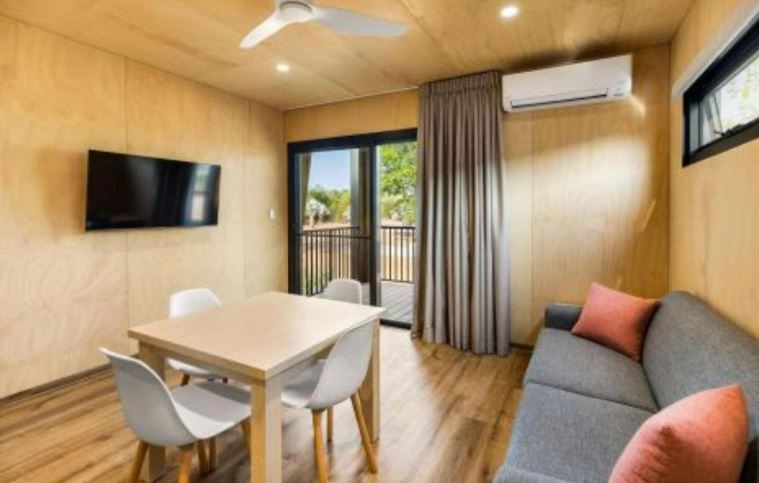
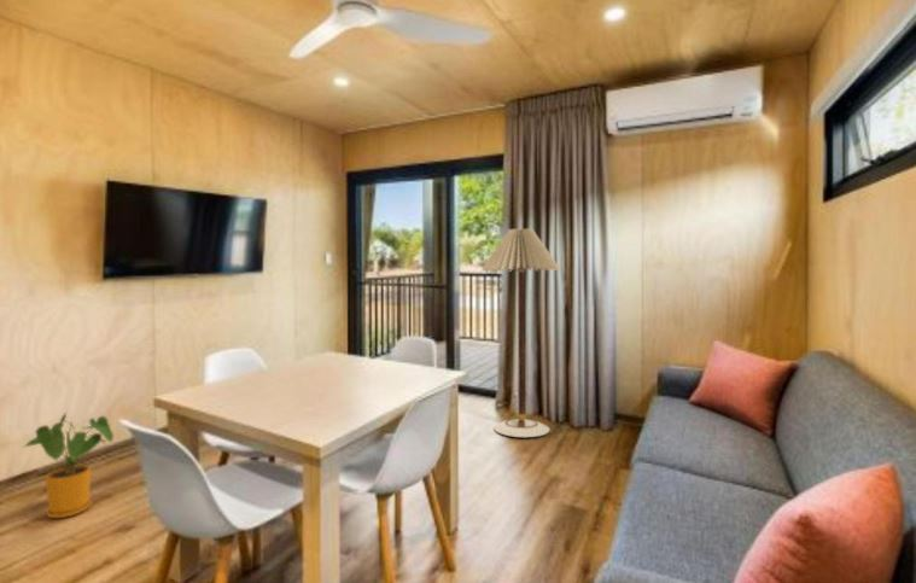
+ floor lamp (520, 328)
+ house plant (72, 461)
